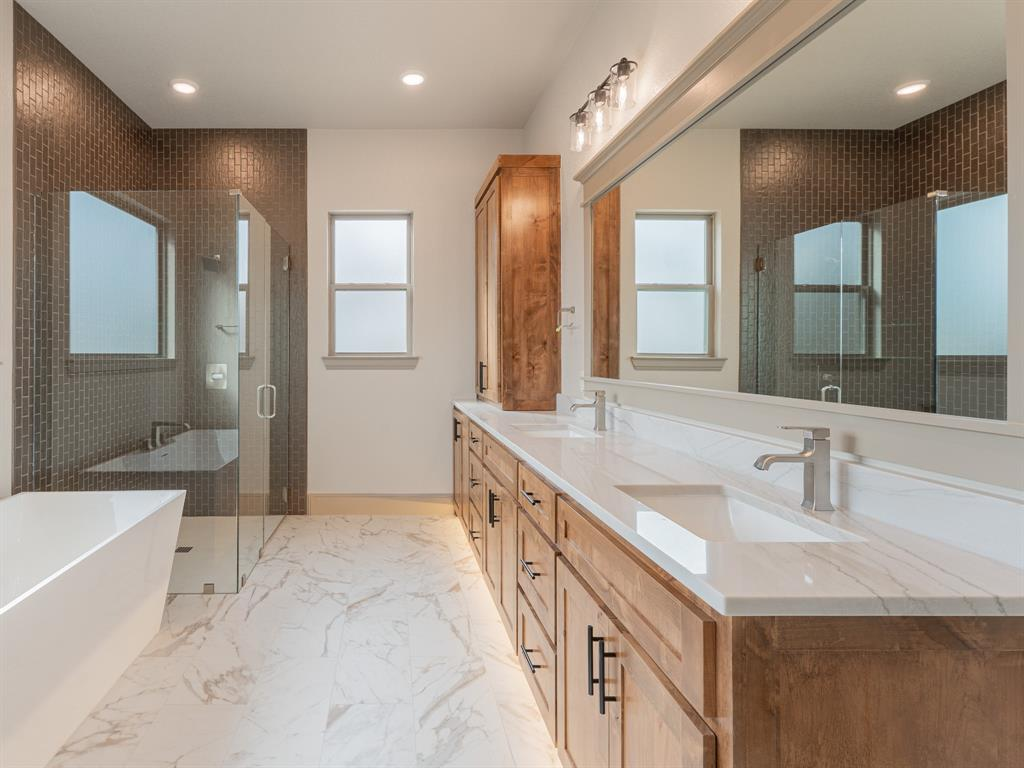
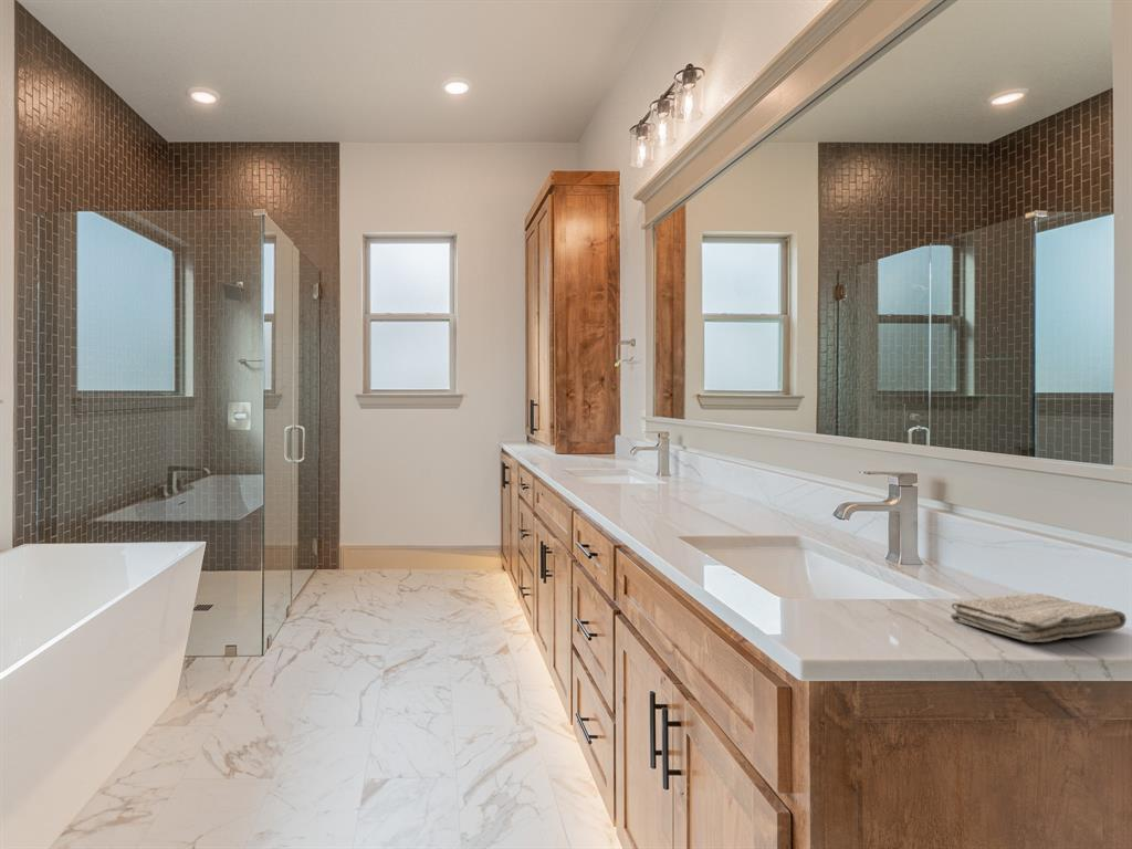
+ washcloth (1034, 614)
